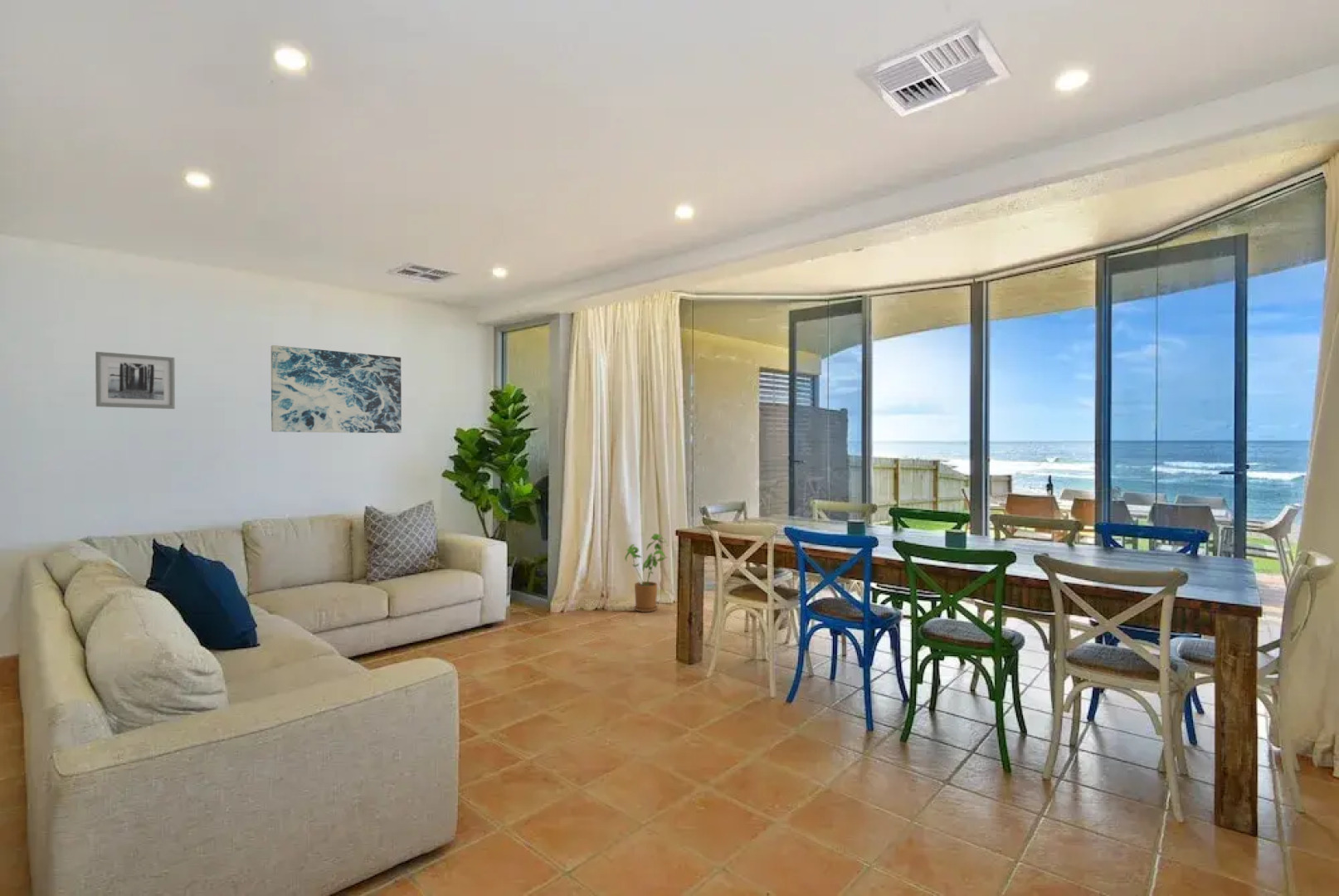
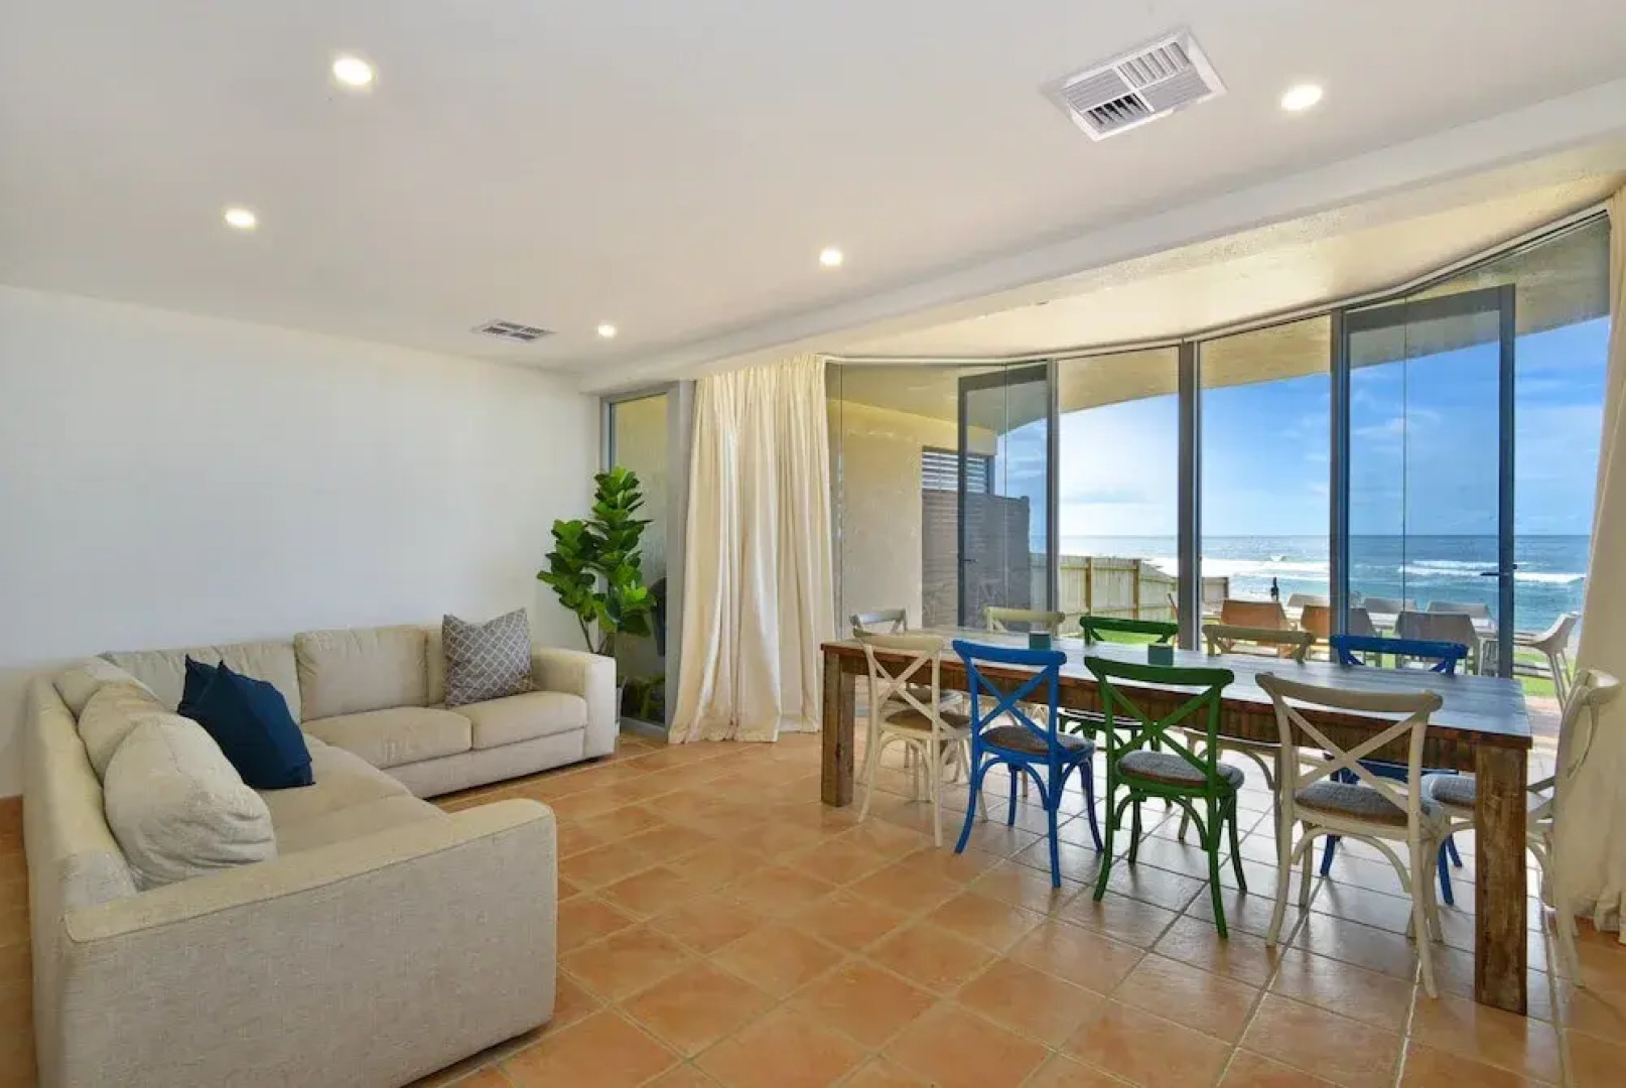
- wall art (136, 381)
- wall art (340, 392)
- house plant (649, 572)
